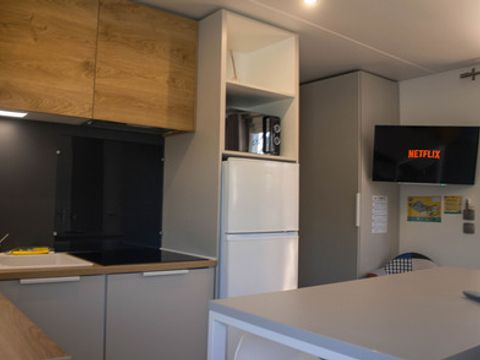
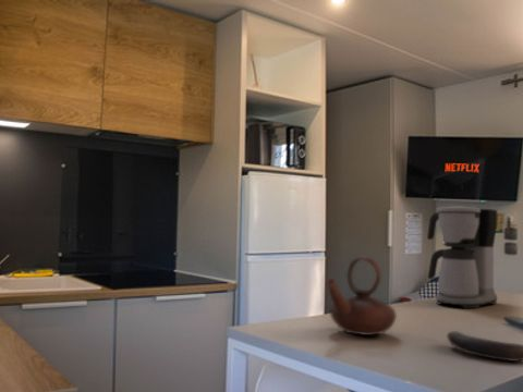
+ coffee maker (461, 254)
+ teapot (356, 295)
+ banana (489, 345)
